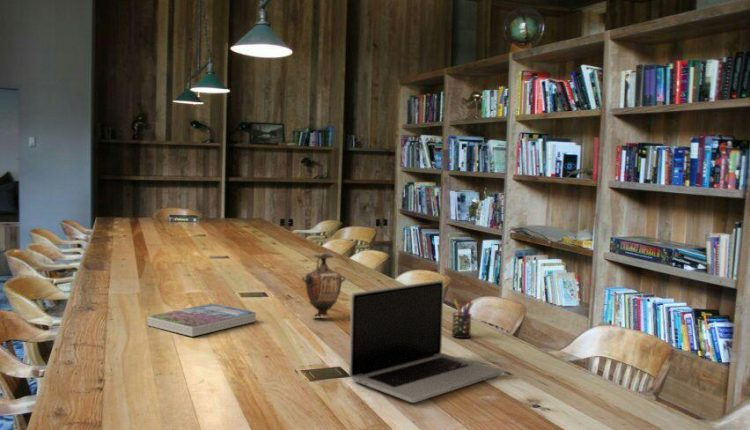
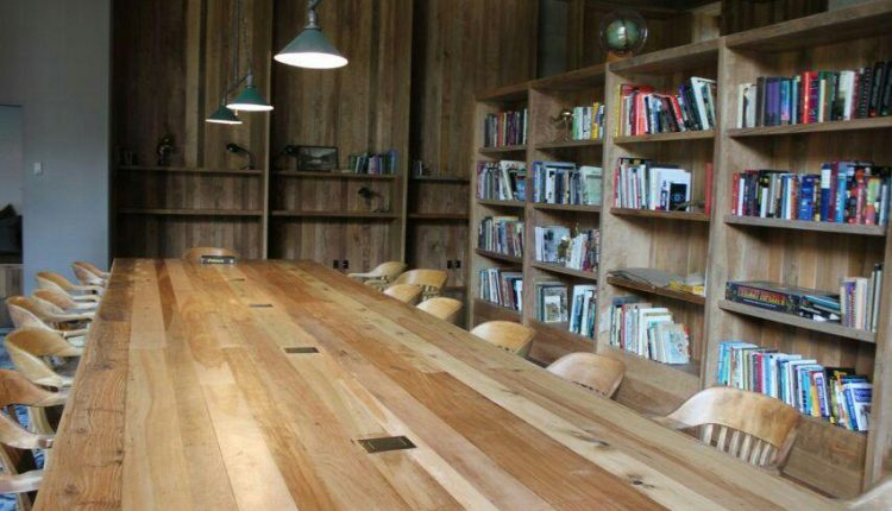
- laptop (429, 335)
- book (202, 318)
- pen holder (464, 316)
- vase (322, 283)
